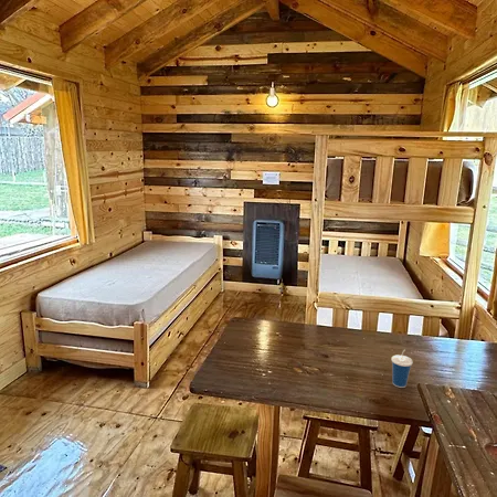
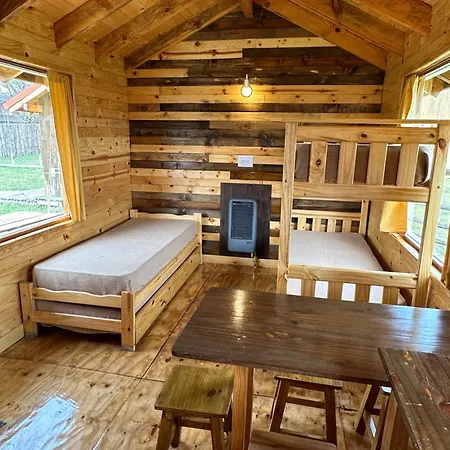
- cup (401, 364)
